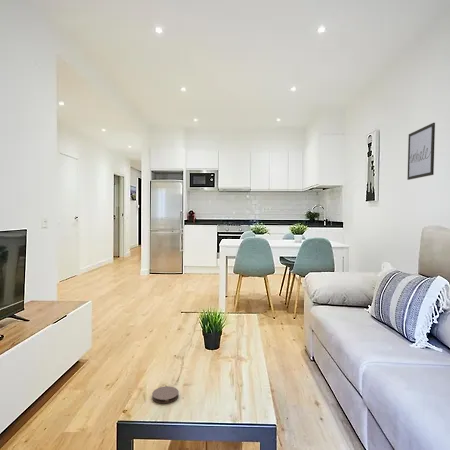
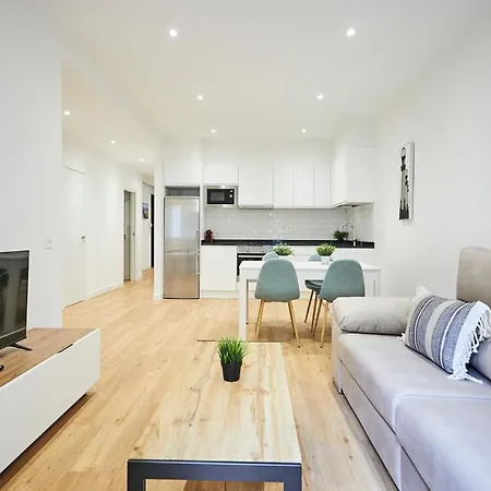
- wall art (420, 153)
- coaster (165, 394)
